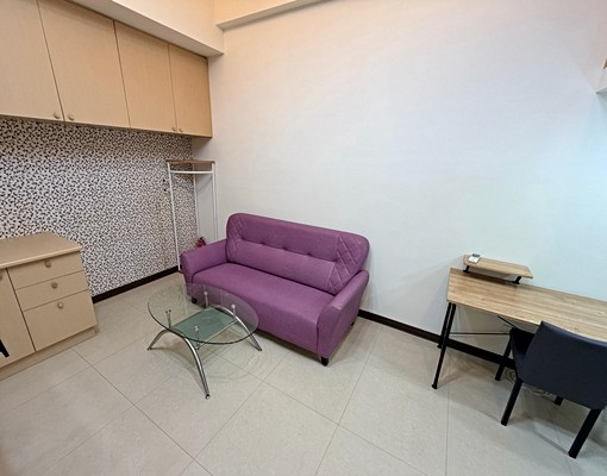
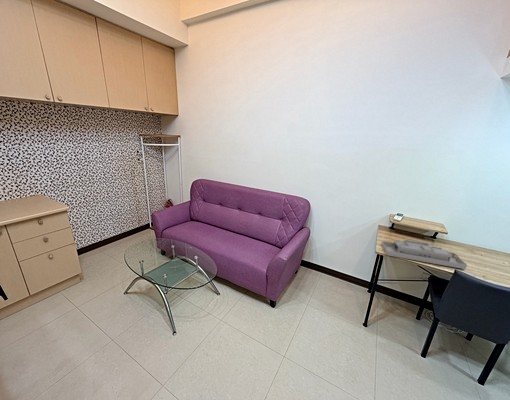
+ desk organizer (421, 250)
